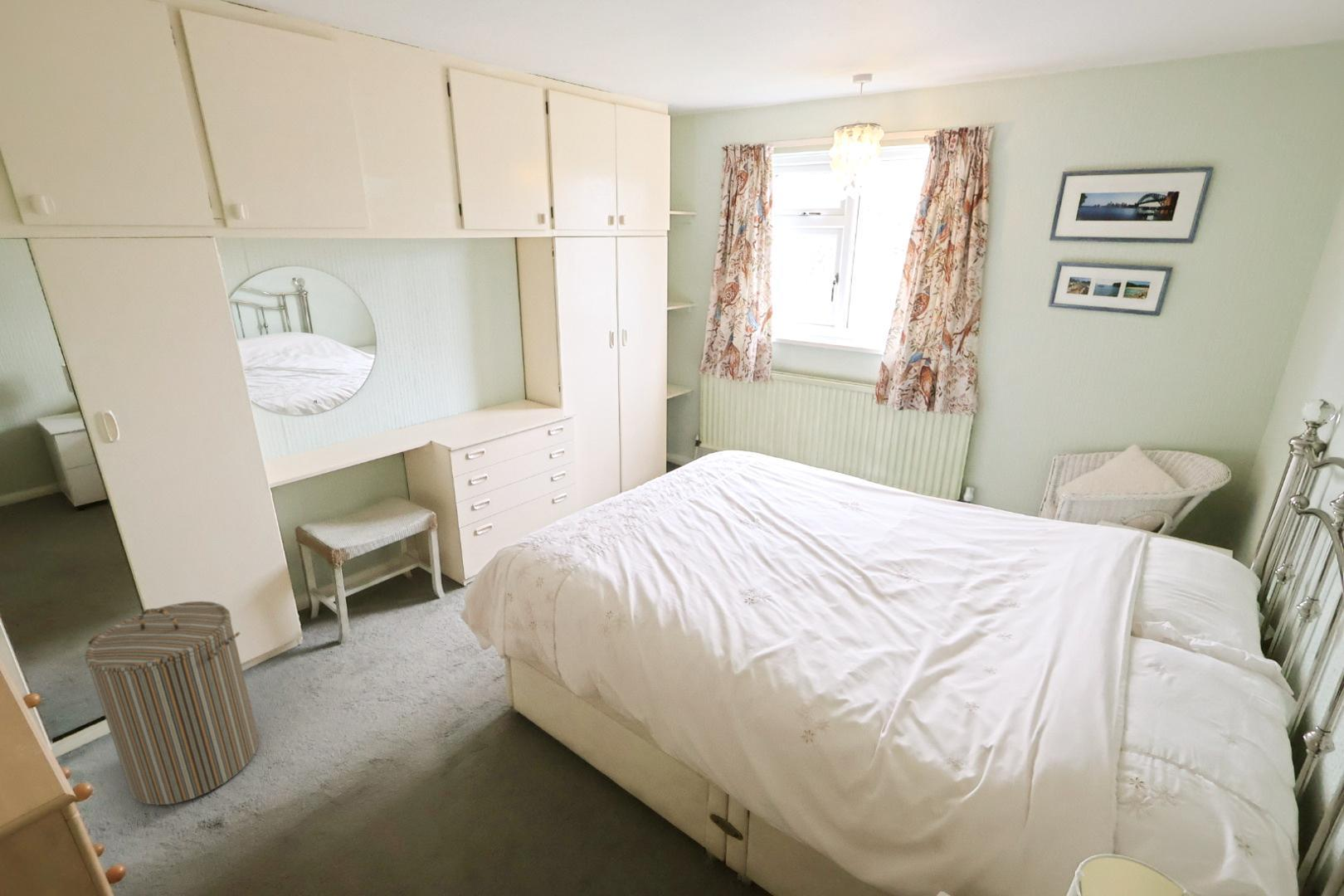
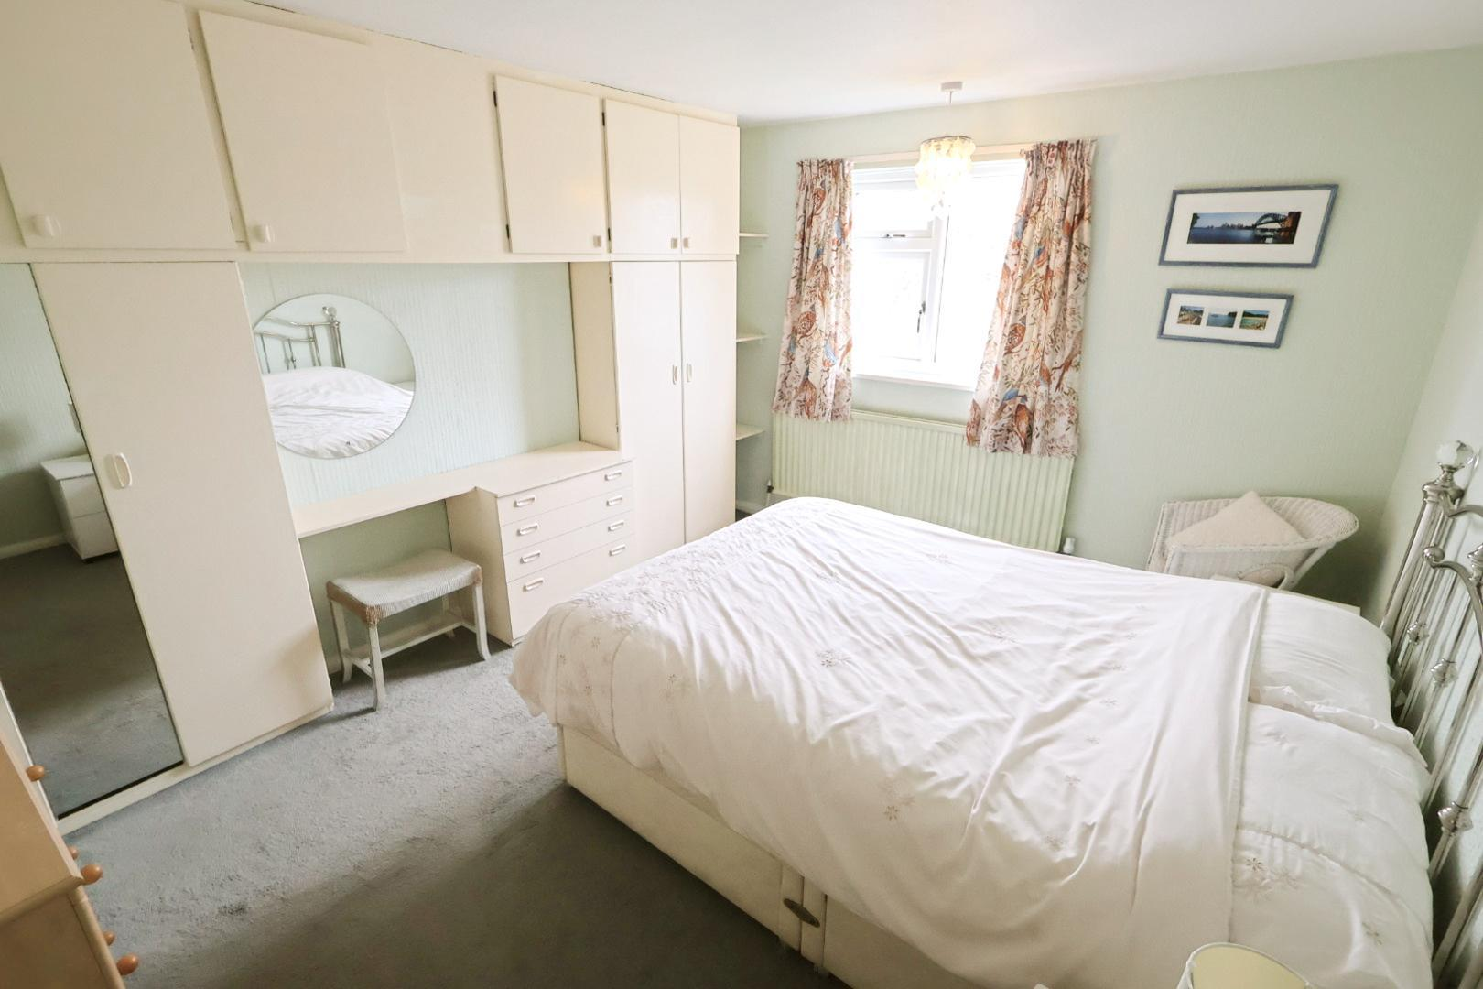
- laundry hamper (178, 689)
